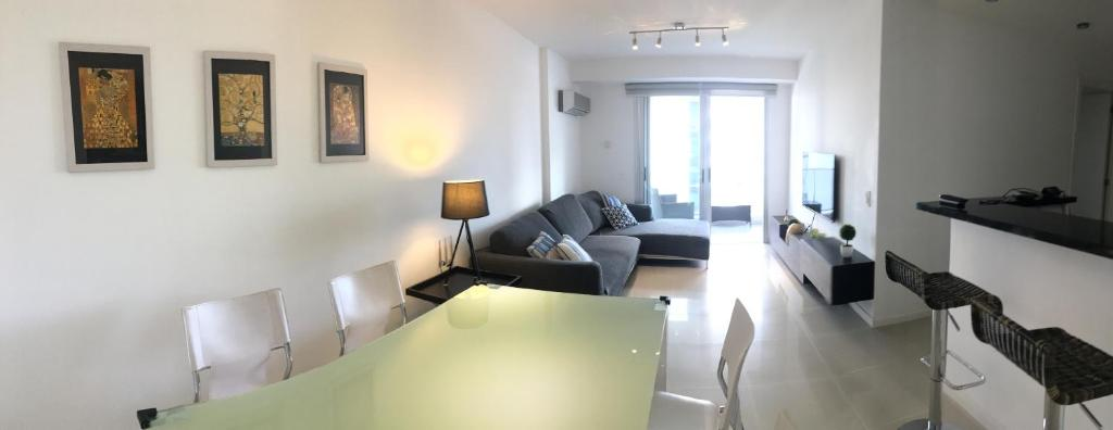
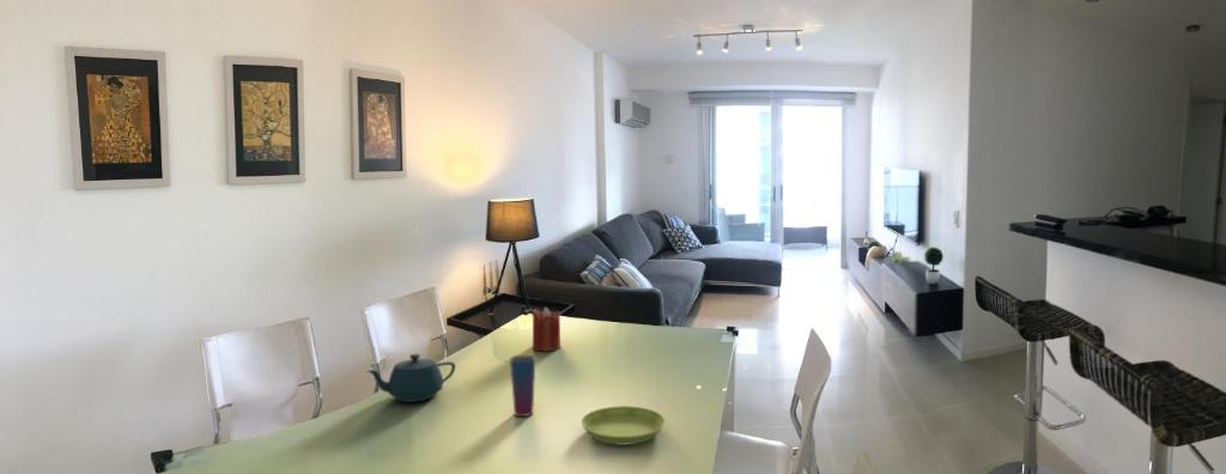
+ cup (523, 385)
+ teapot (412, 376)
+ saucer (623, 426)
+ candle (546, 327)
